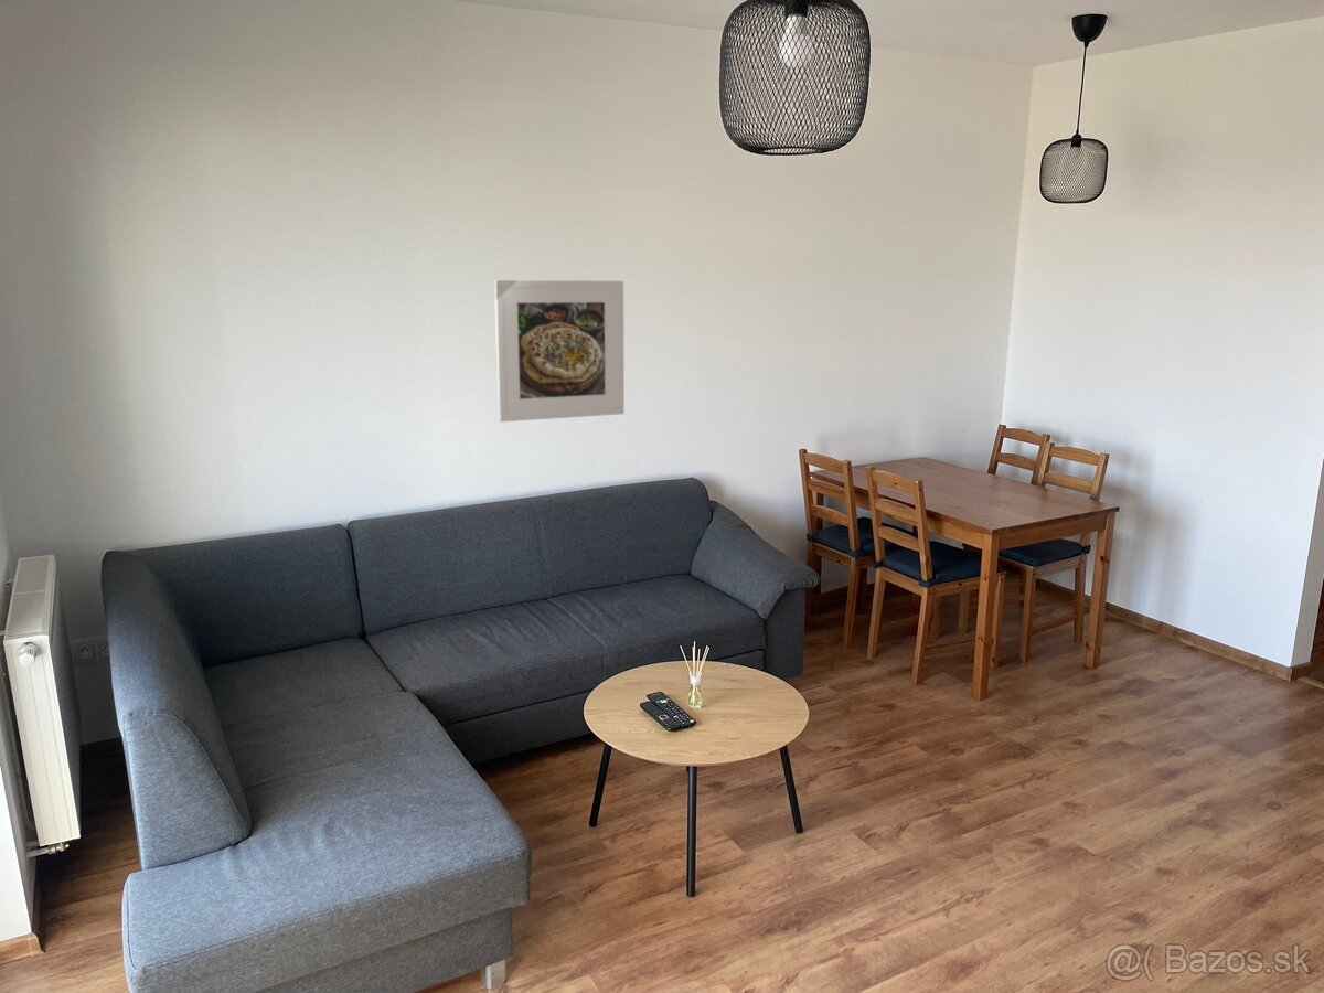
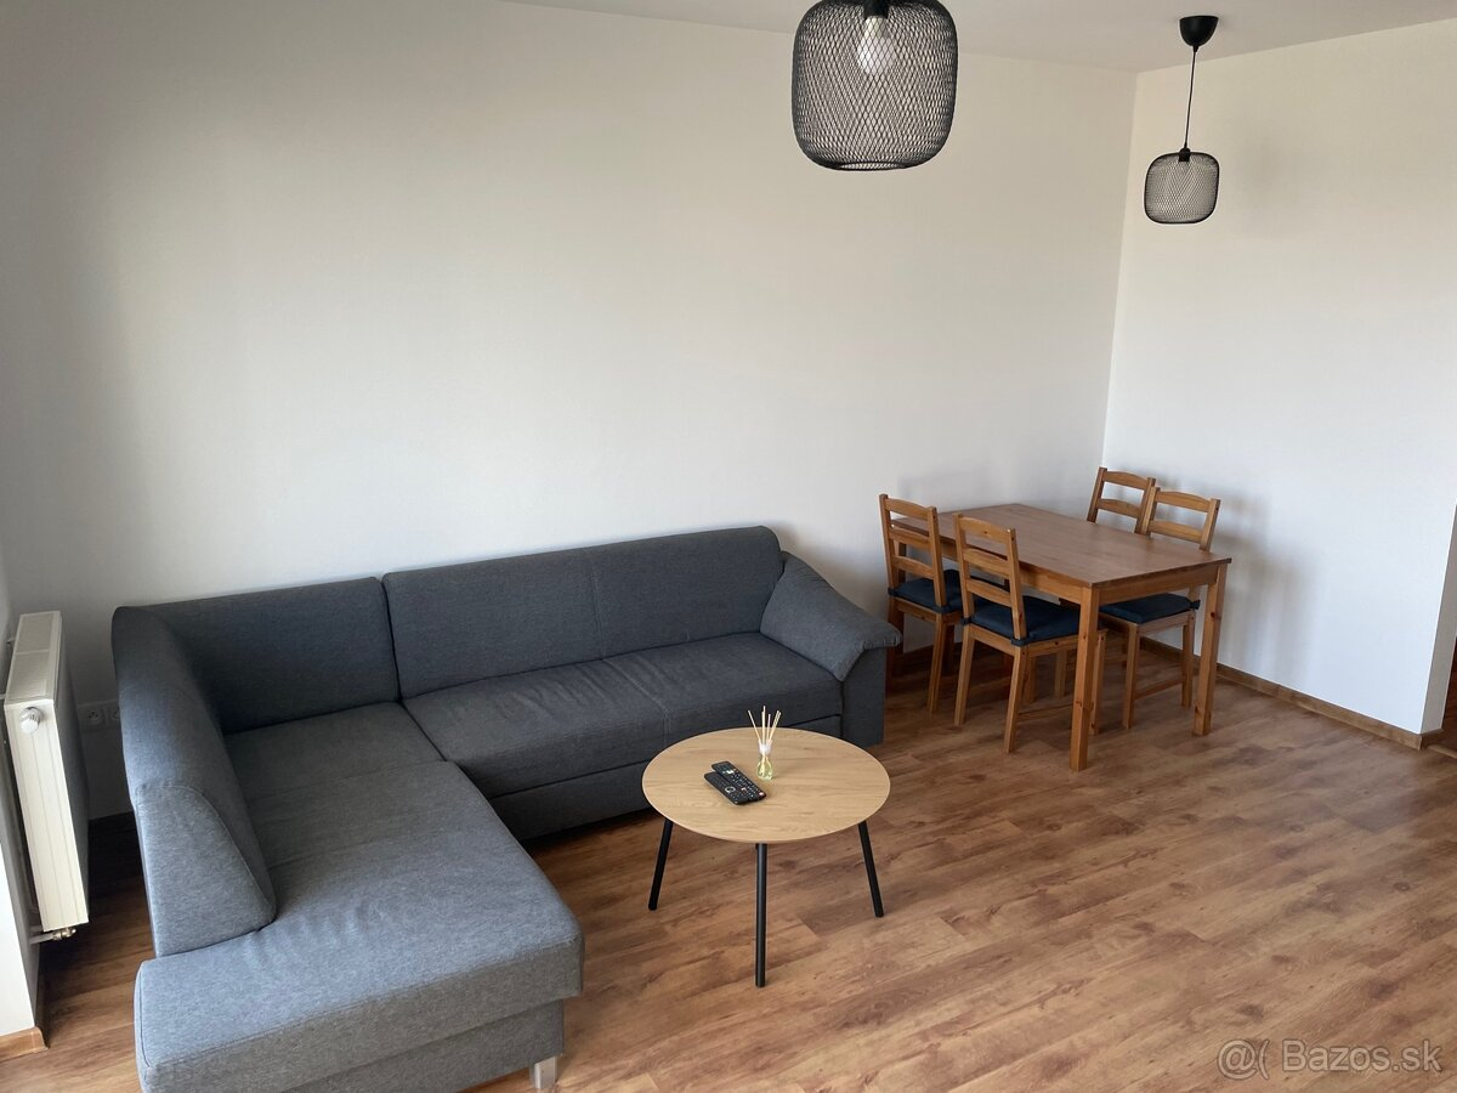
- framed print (562, 350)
